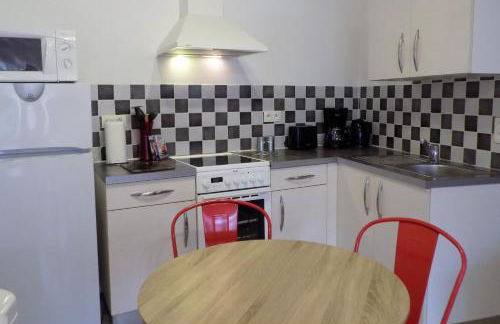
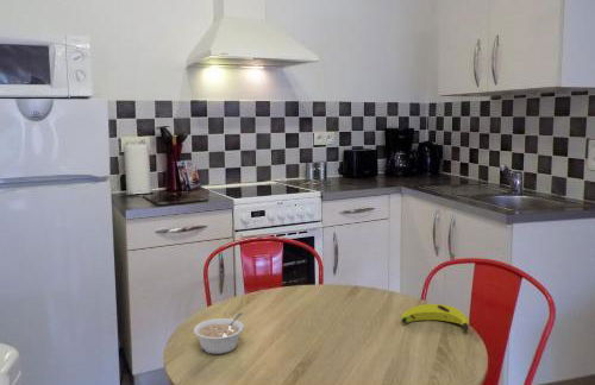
+ legume (219, 334)
+ banana (434, 317)
